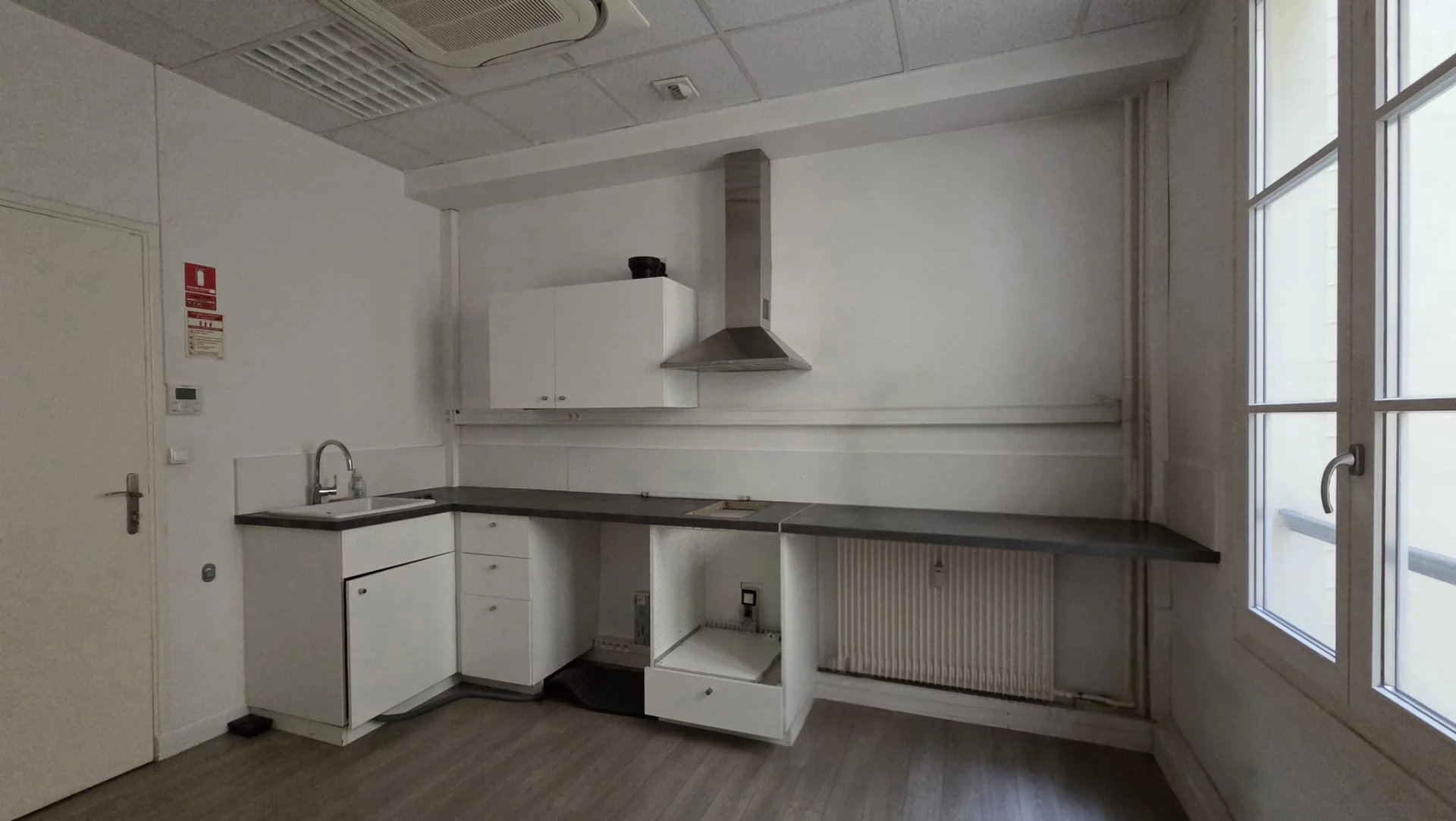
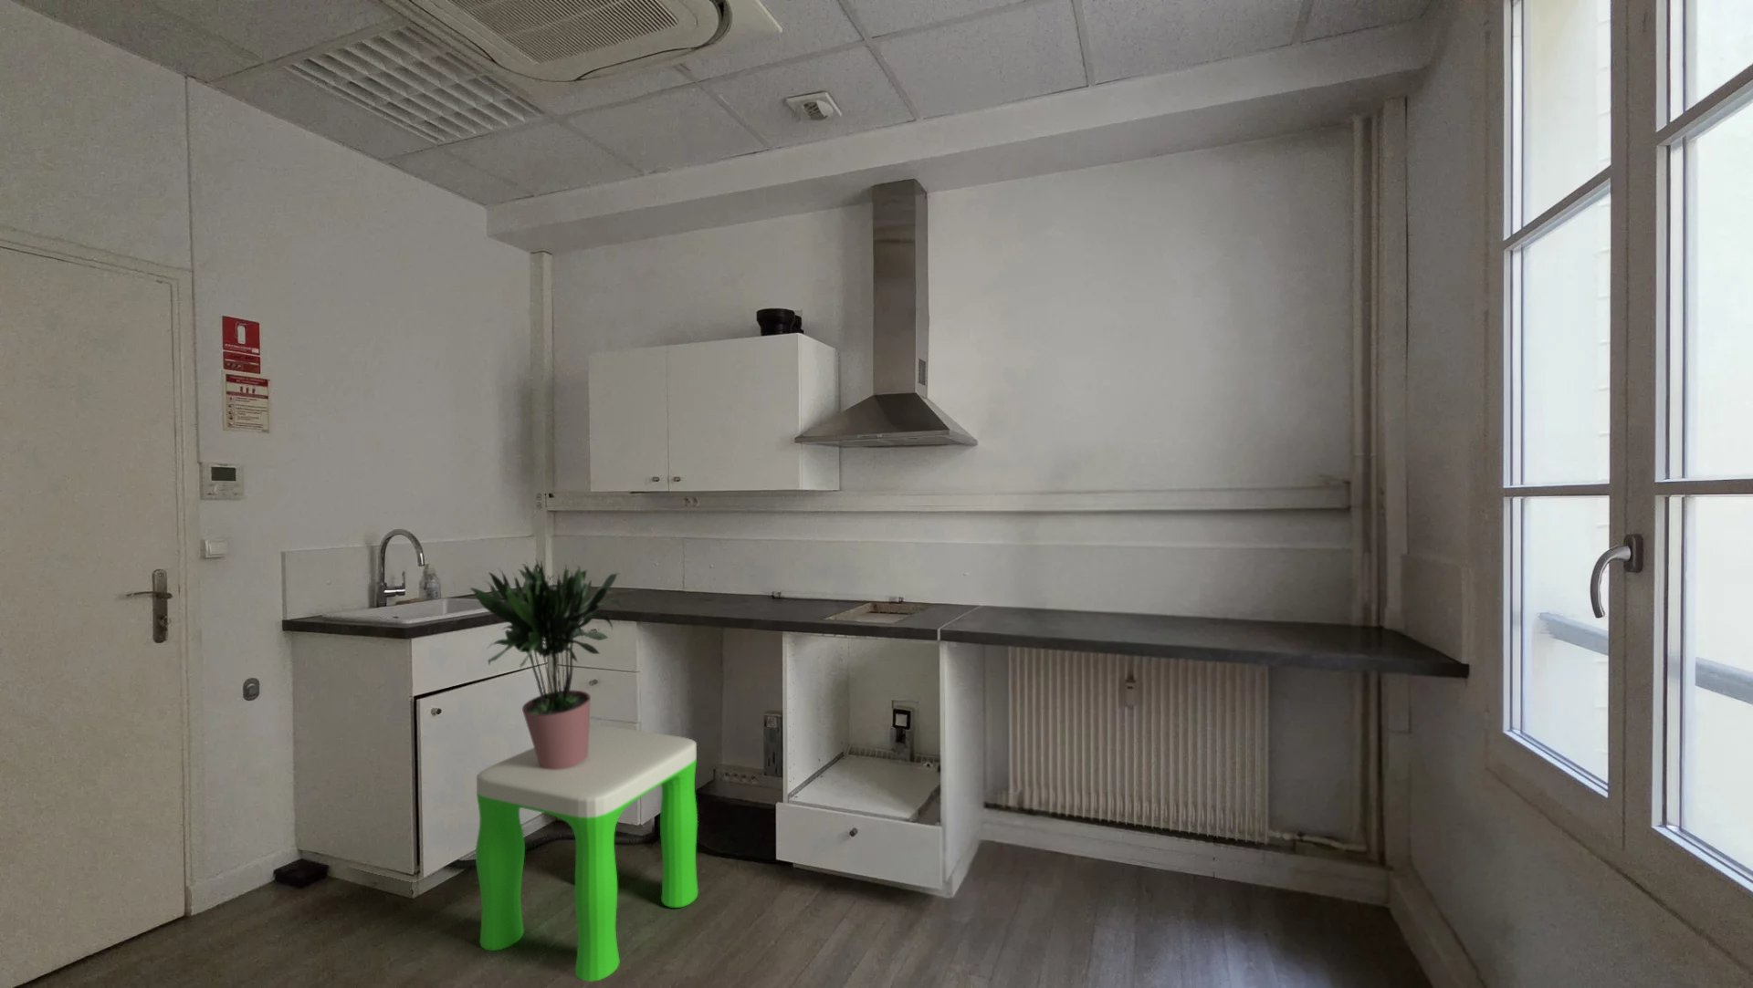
+ potted plant (577, 658)
+ stool (594, 835)
